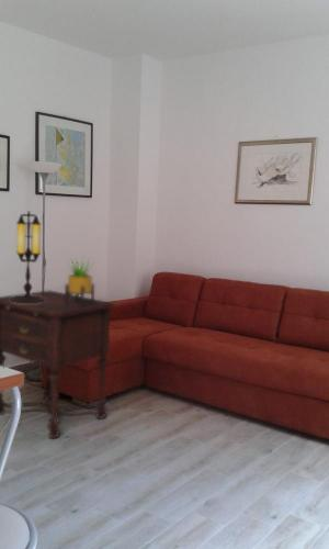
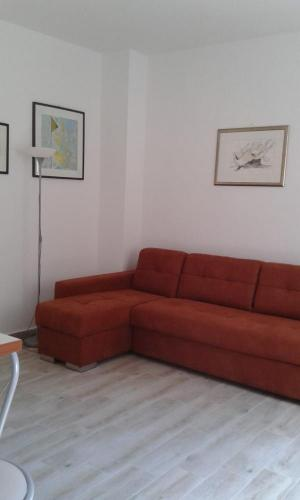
- side table (50, 358)
- potted plant (79, 279)
- table lamp (27, 255)
